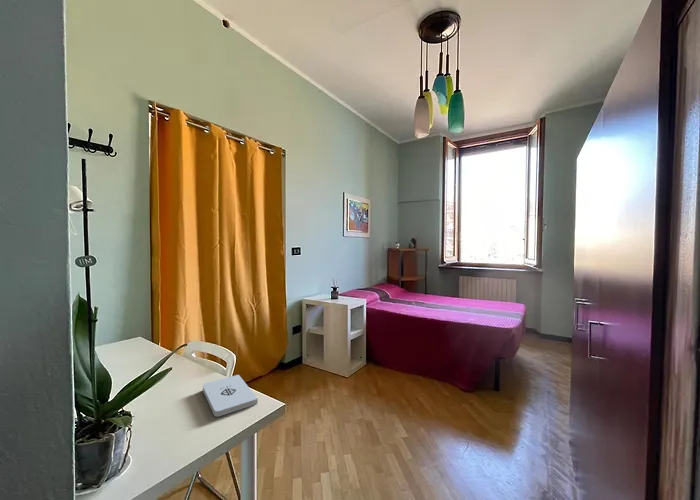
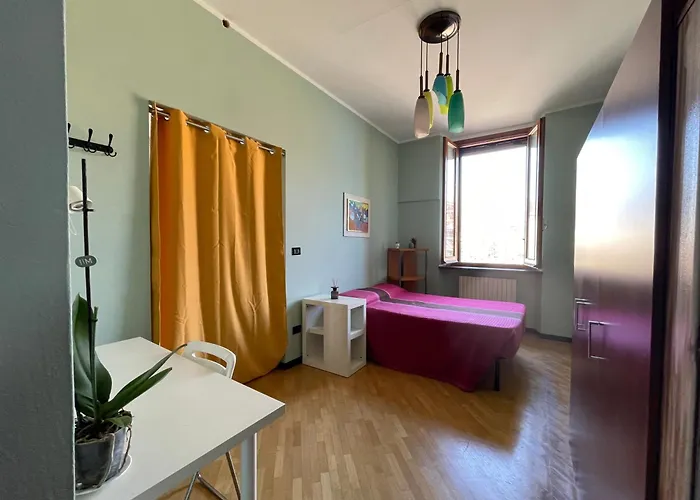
- notepad (228, 393)
